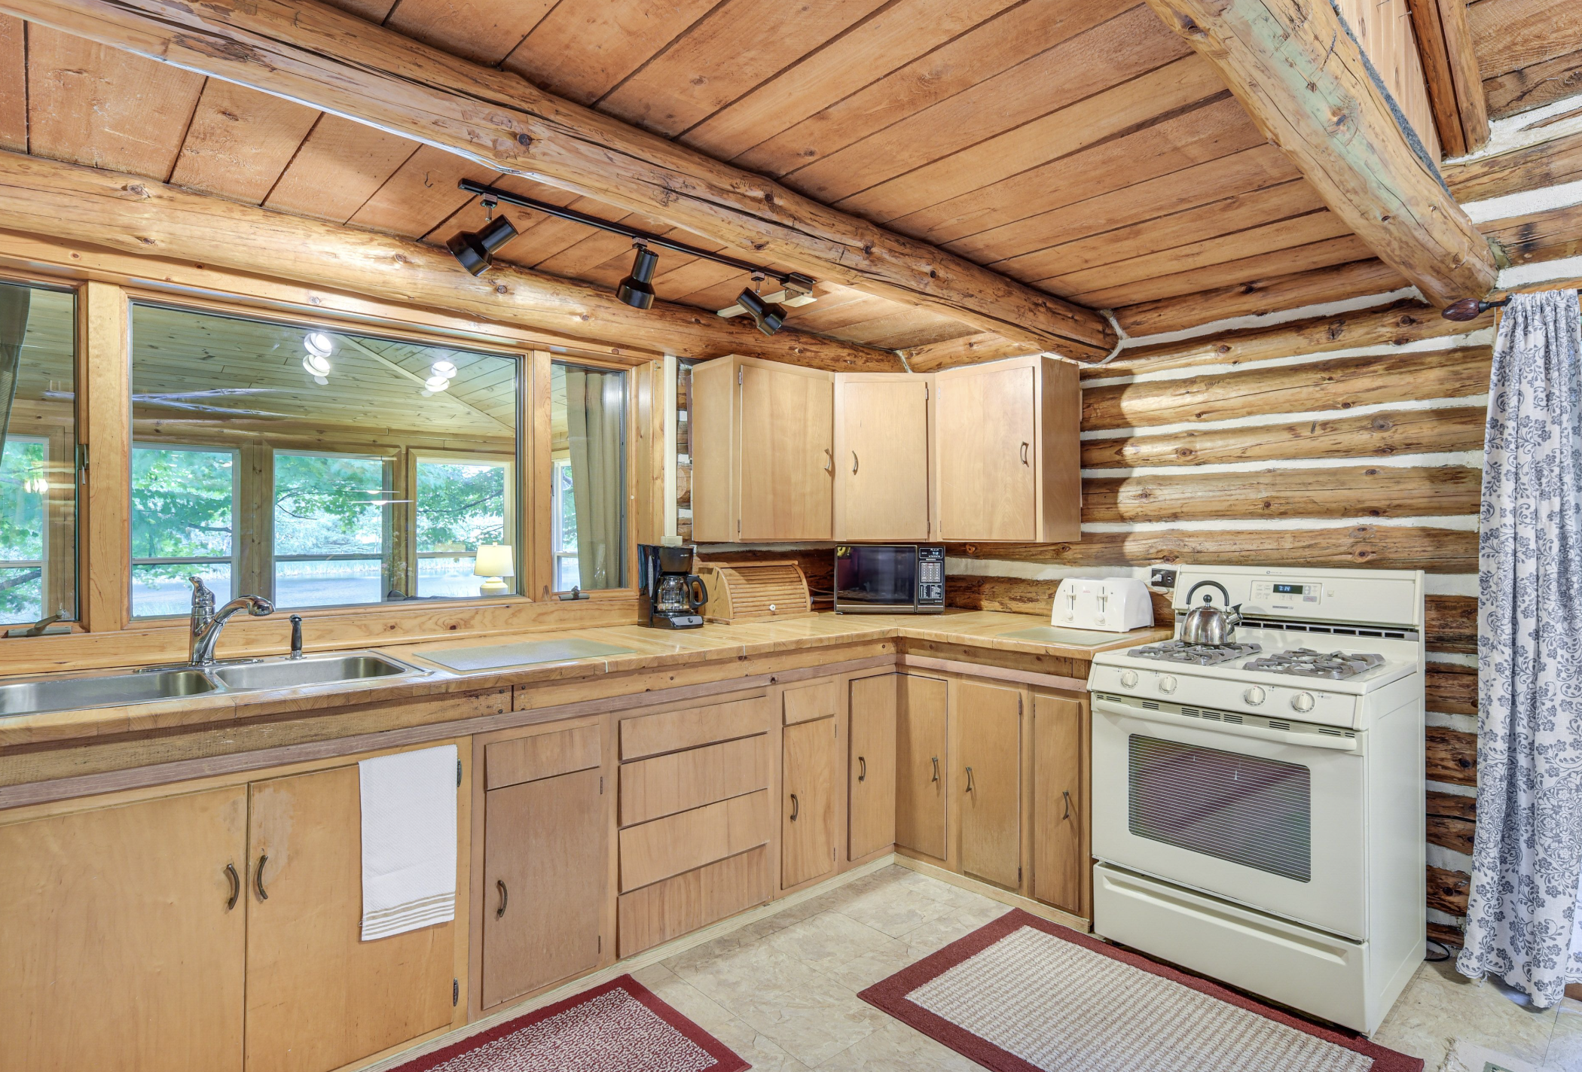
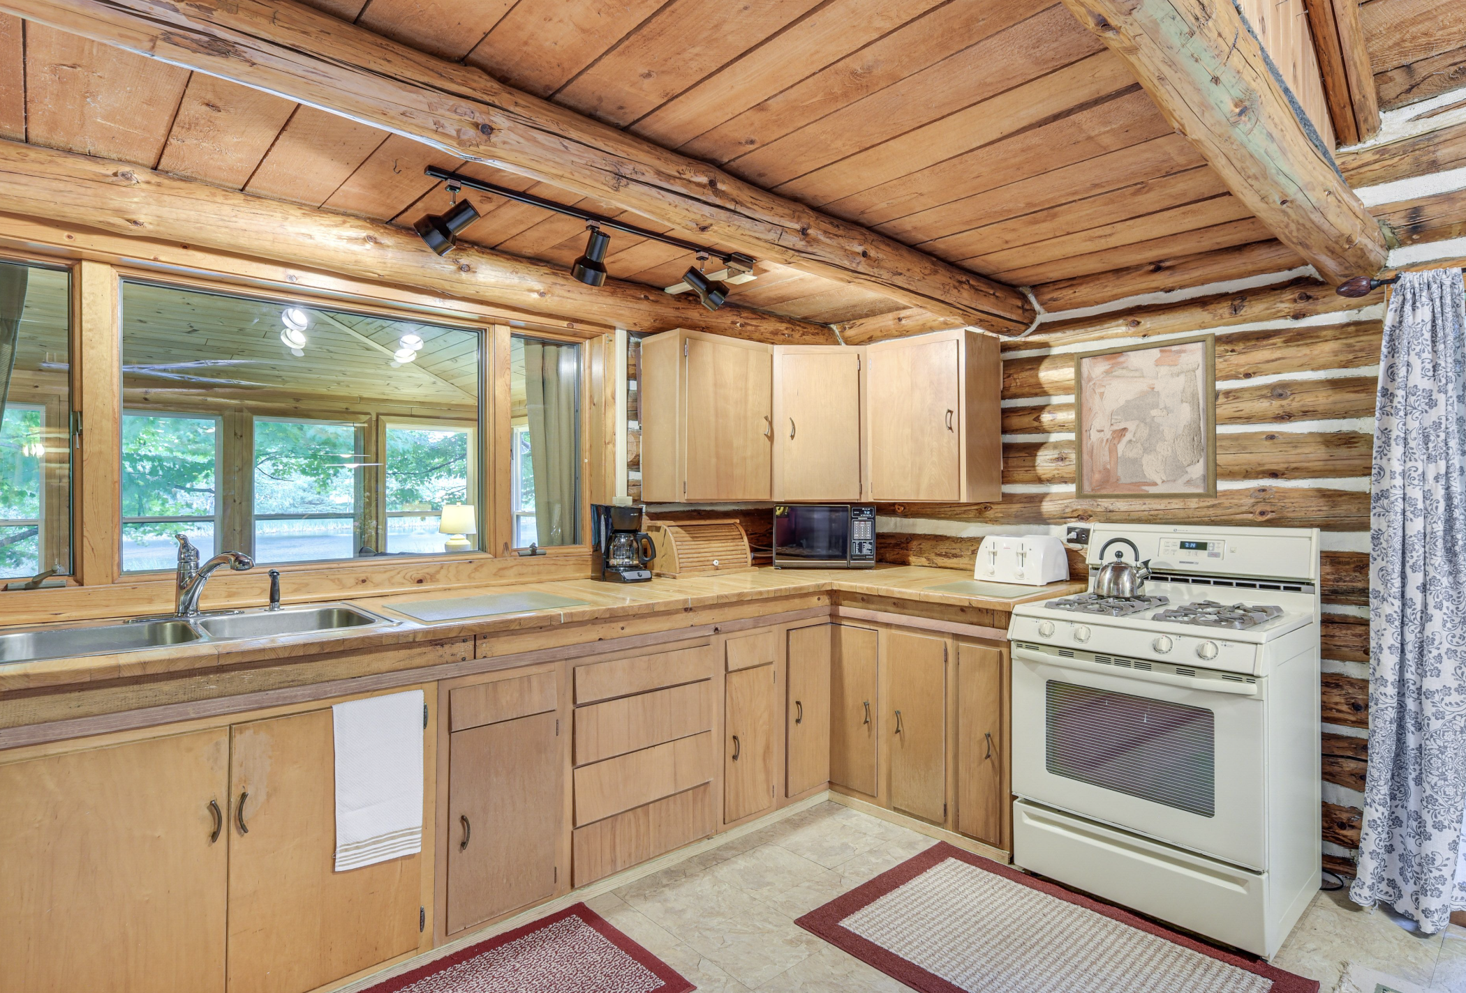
+ wall art (1141, 421)
